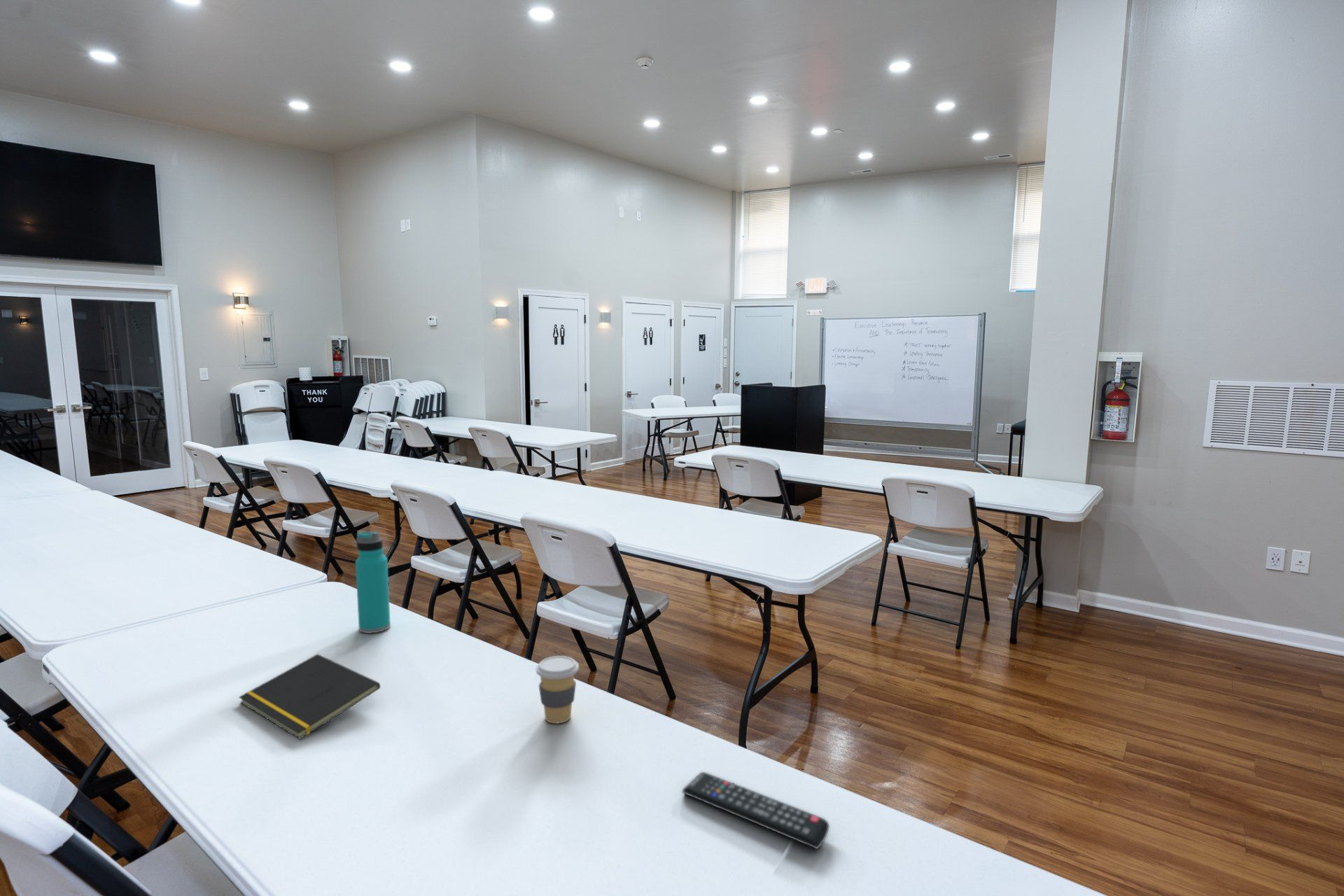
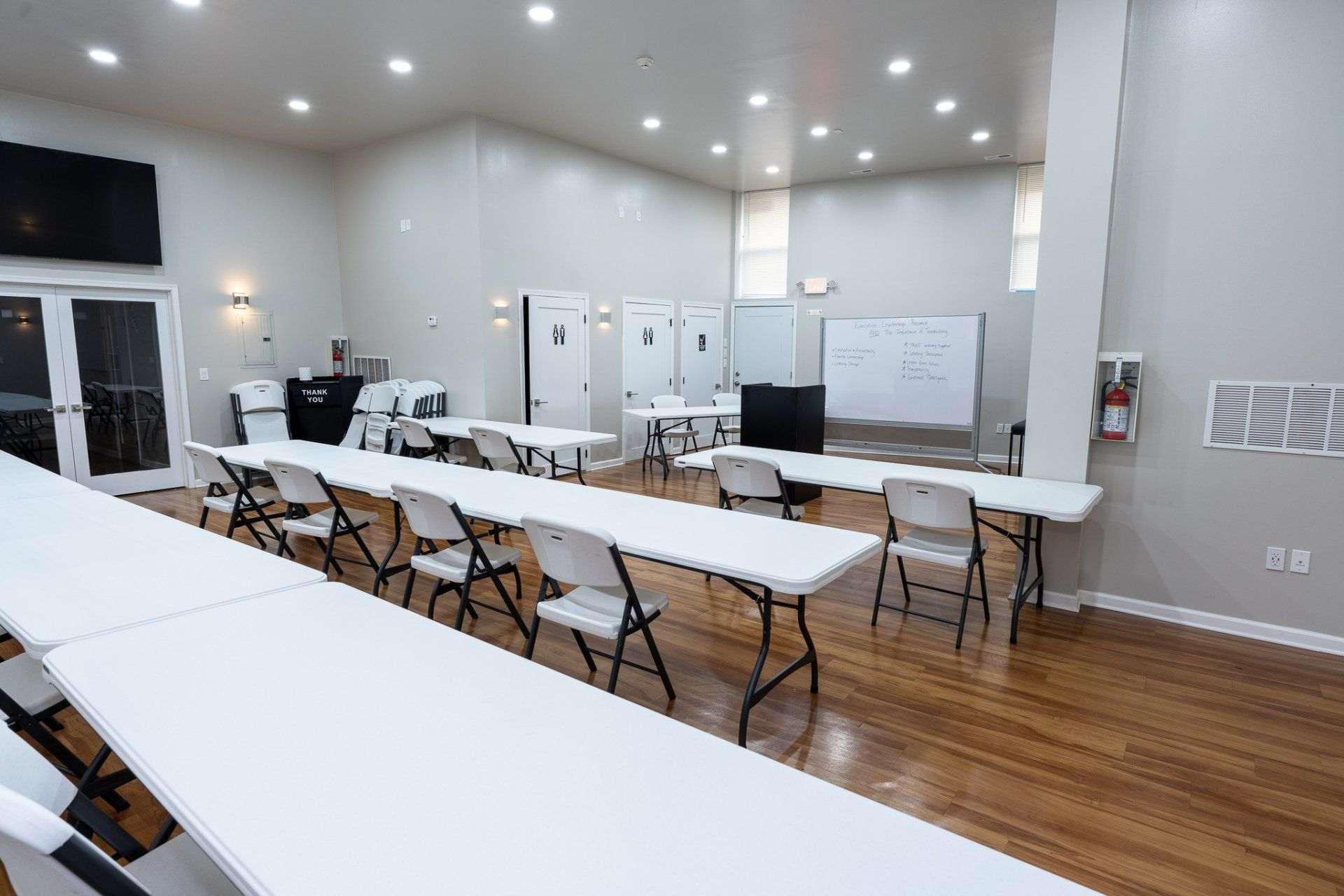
- remote control (752, 808)
- water bottle (372, 580)
- coffee cup (557, 690)
- notepad (309, 692)
